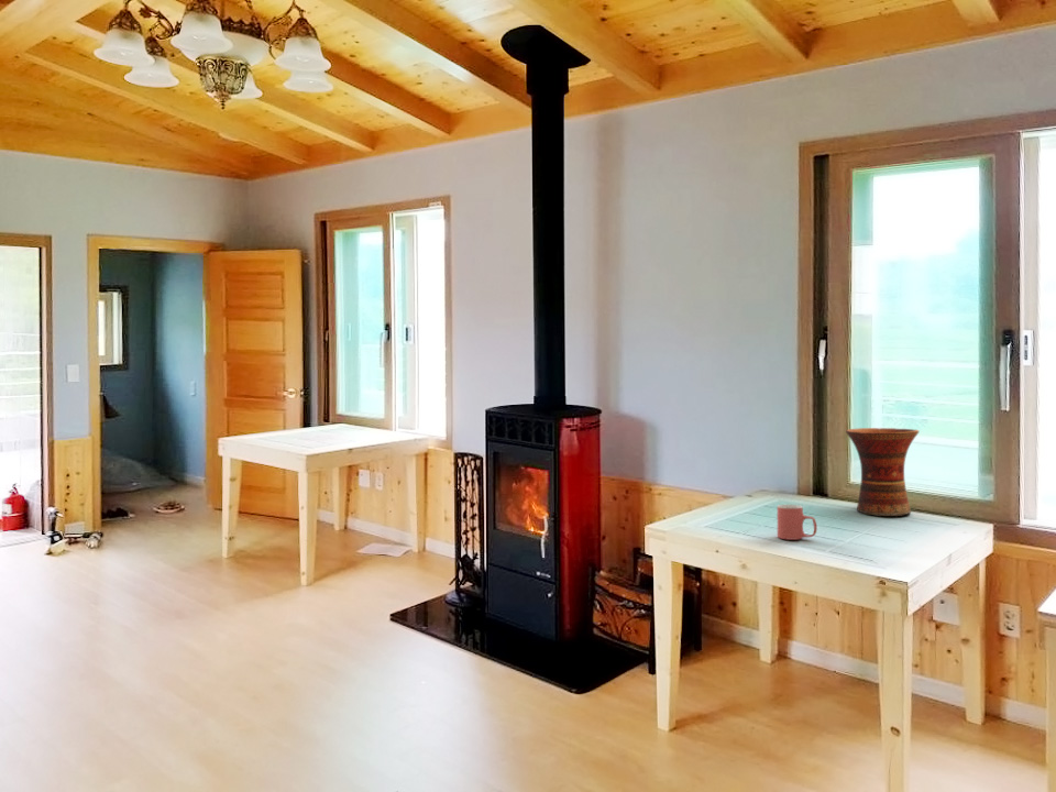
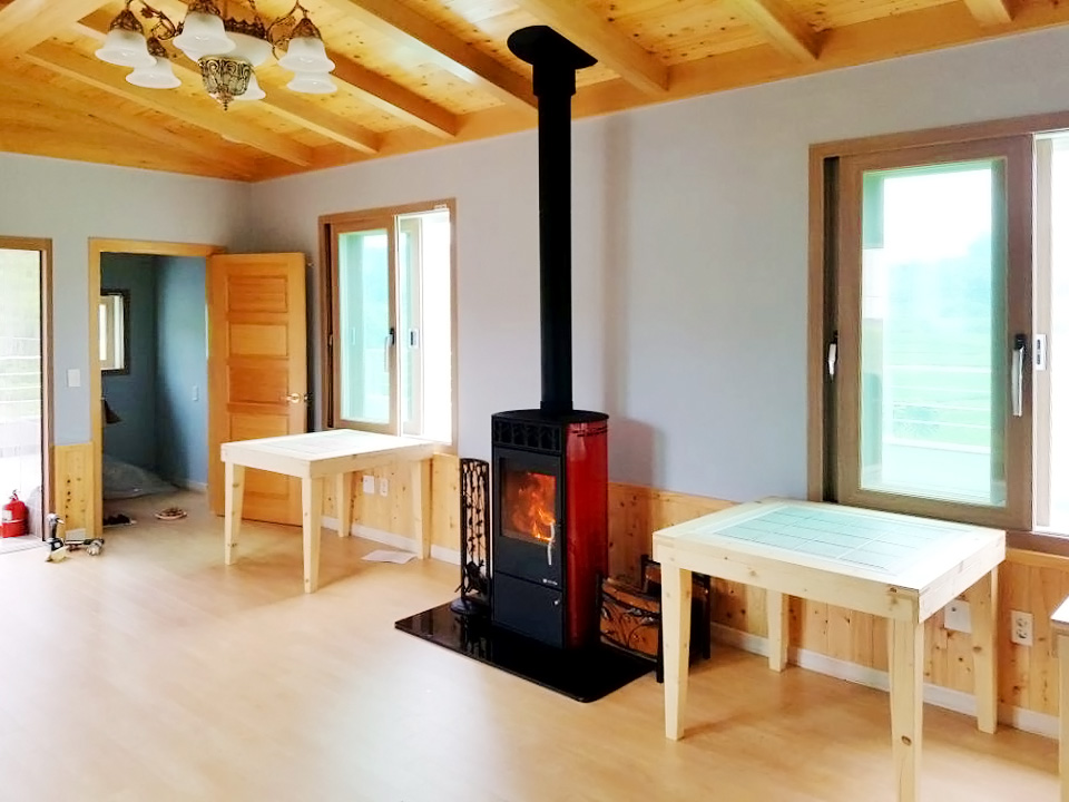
- mug (796, 522)
- vase (881, 470)
